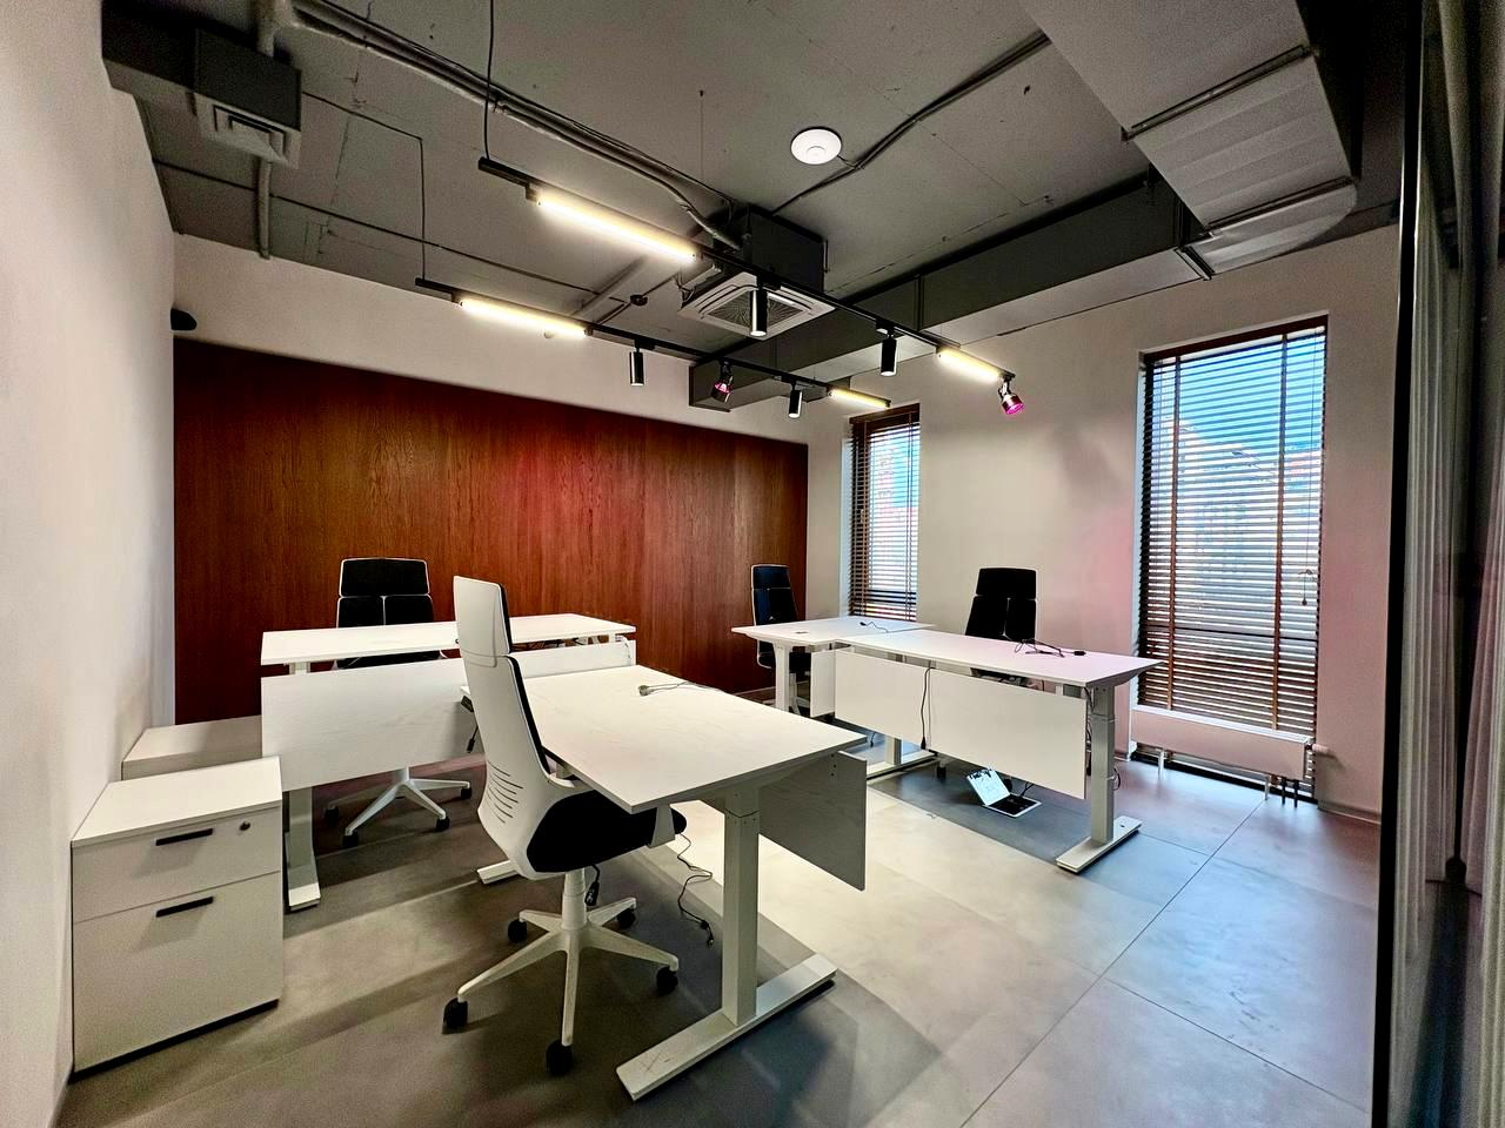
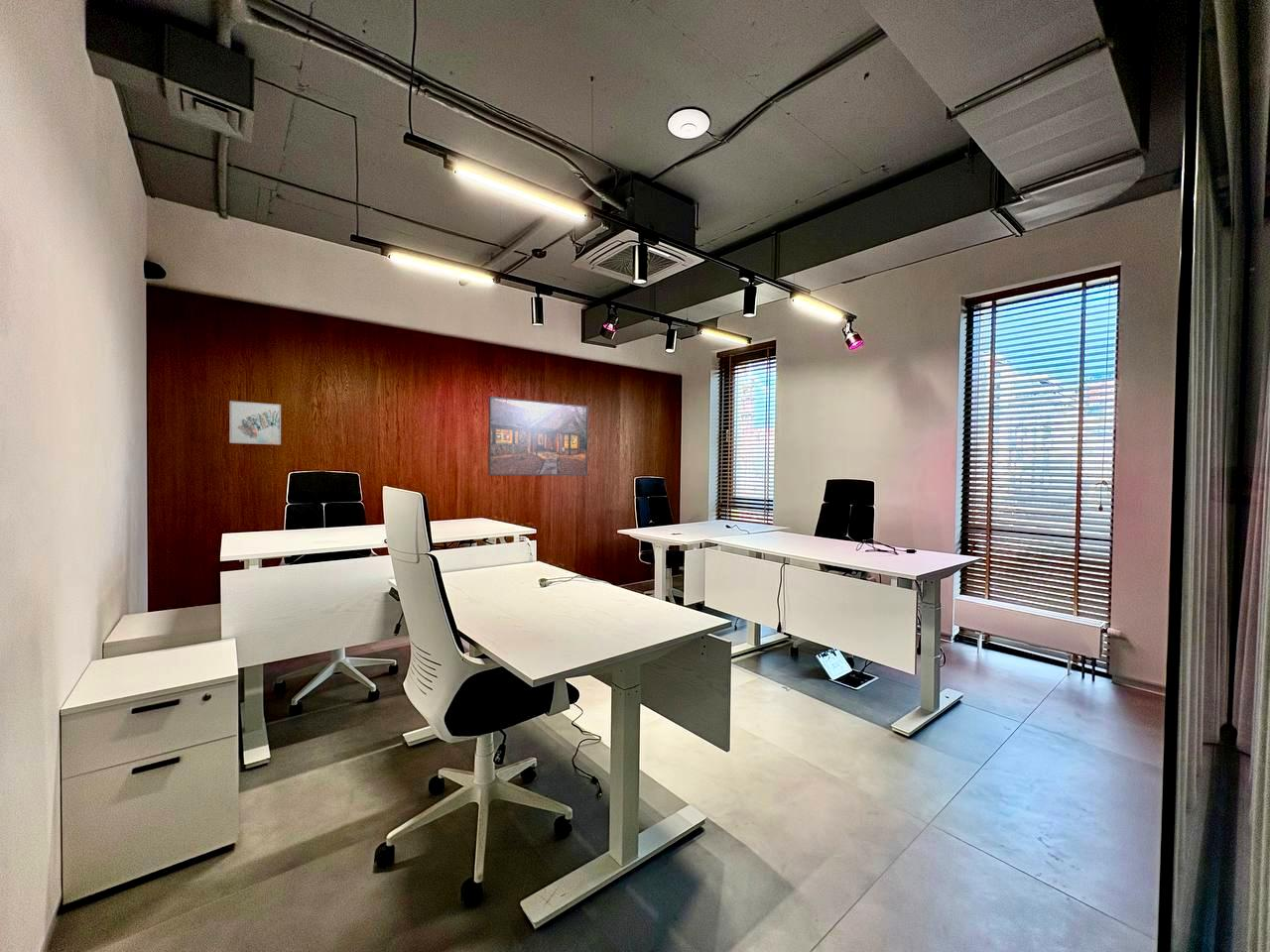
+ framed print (541, 438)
+ wall art (255, 422)
